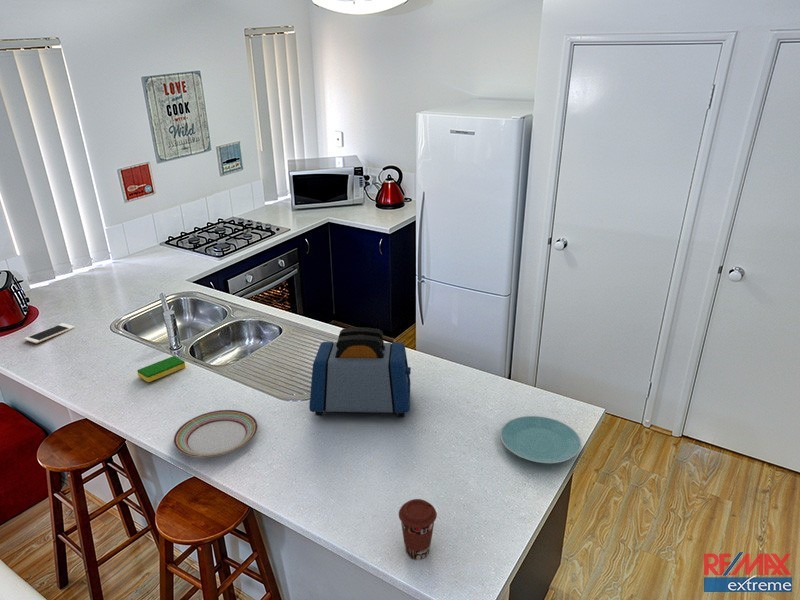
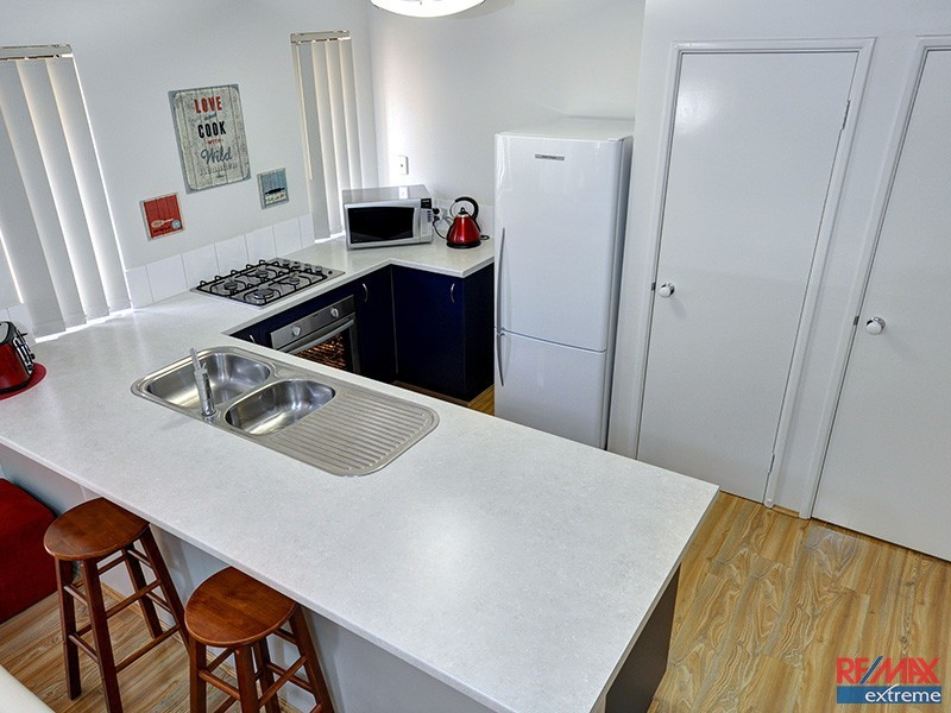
- toaster (361, 369)
- cell phone (50, 332)
- plate (216, 434)
- dish sponge (161, 368)
- coffee cup (417, 530)
- plate (539, 441)
